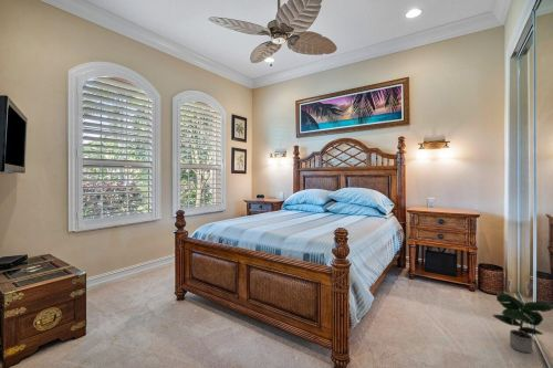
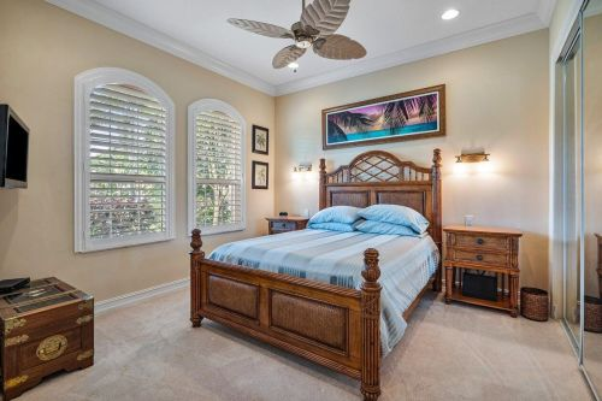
- potted plant (521, 325)
